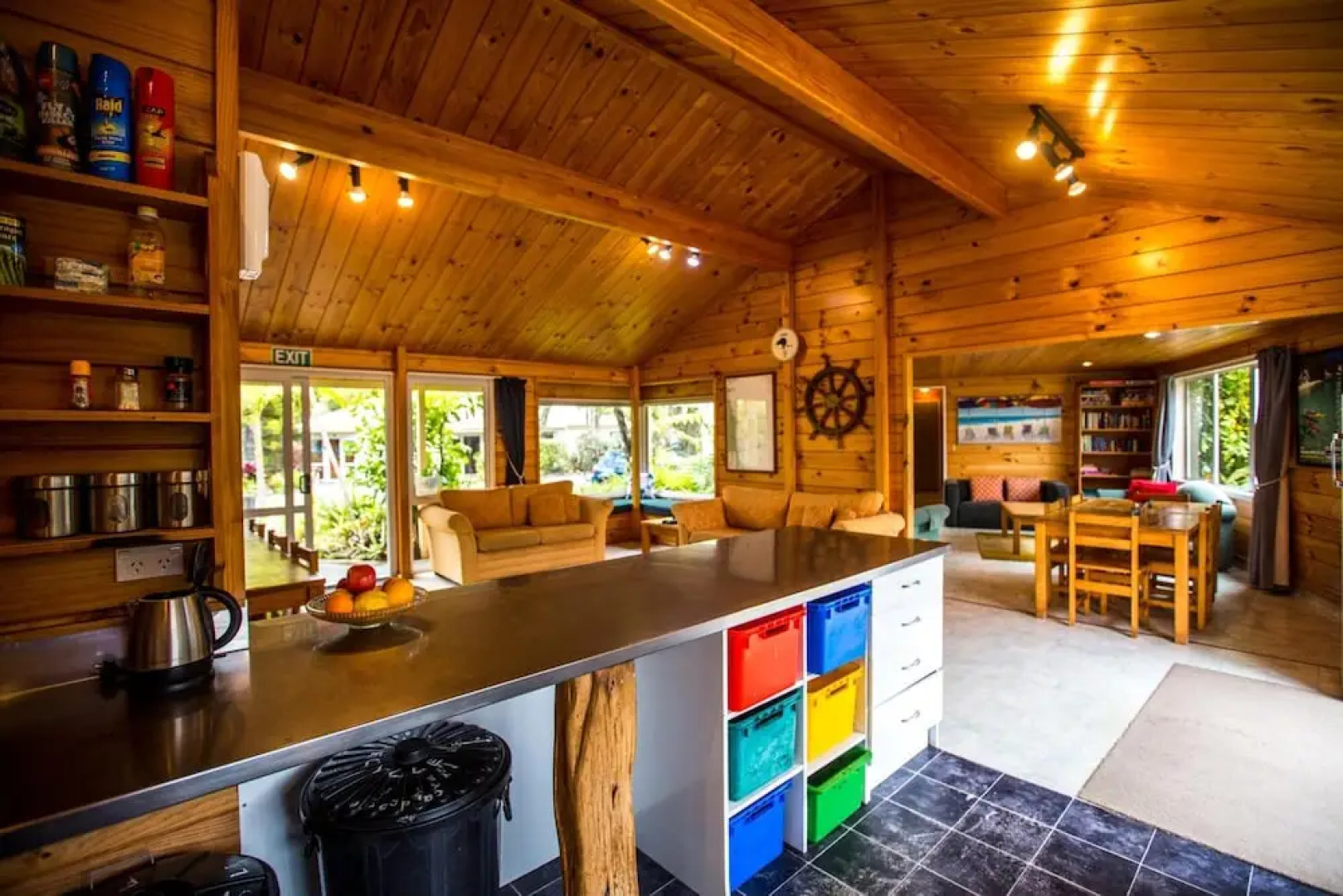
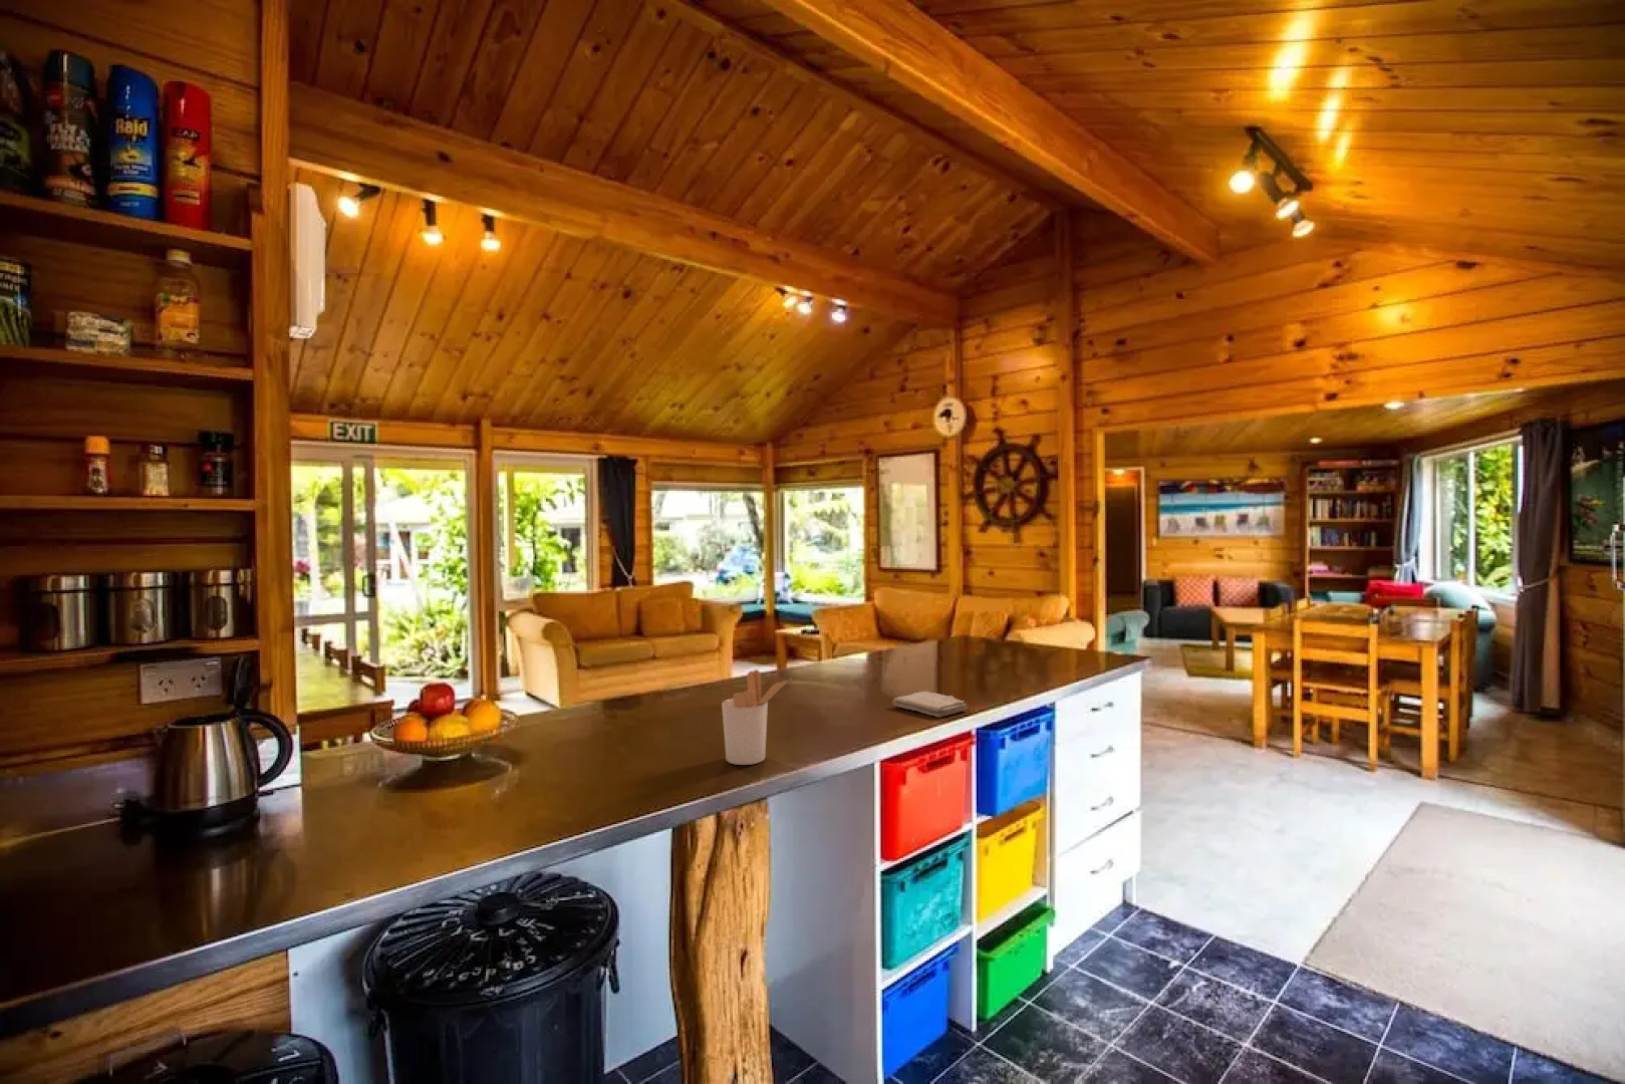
+ utensil holder (756, 716)
+ washcloth (929, 703)
